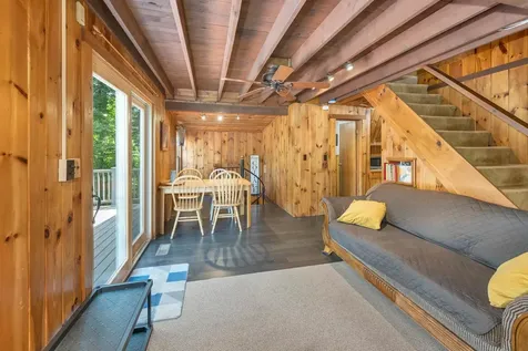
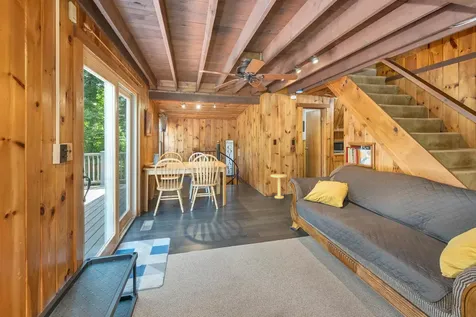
+ side table (278, 186)
